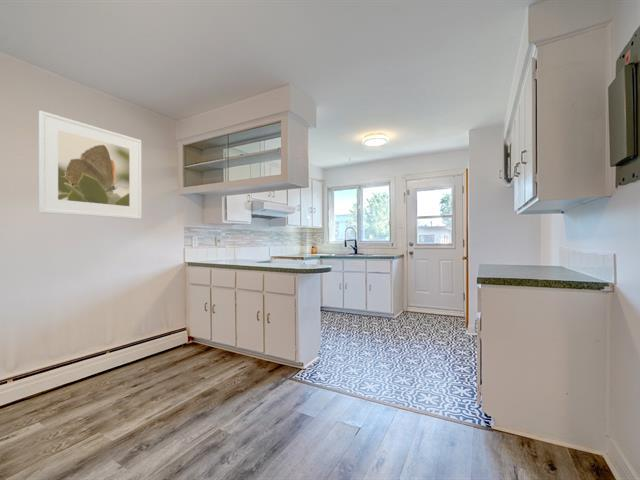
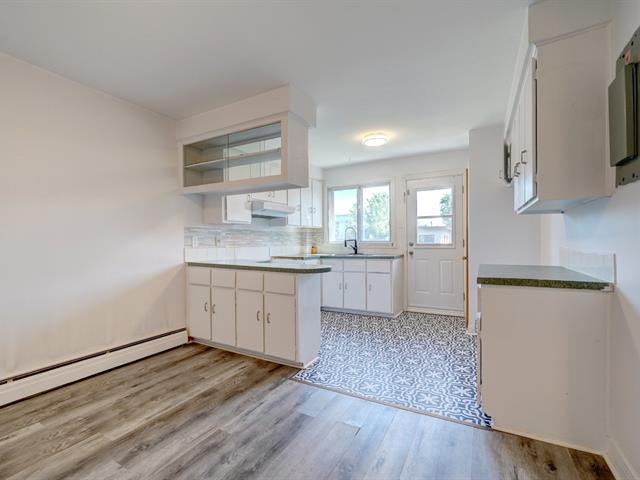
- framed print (96, 171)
